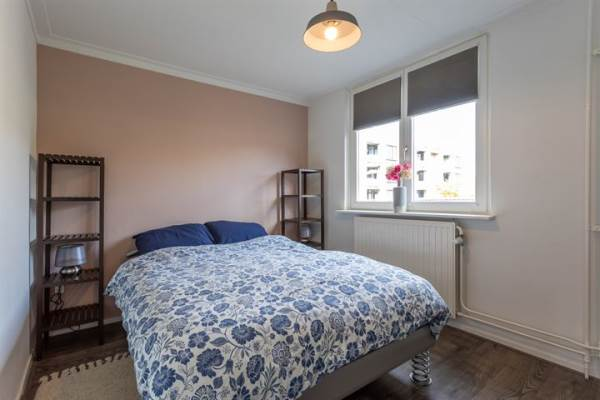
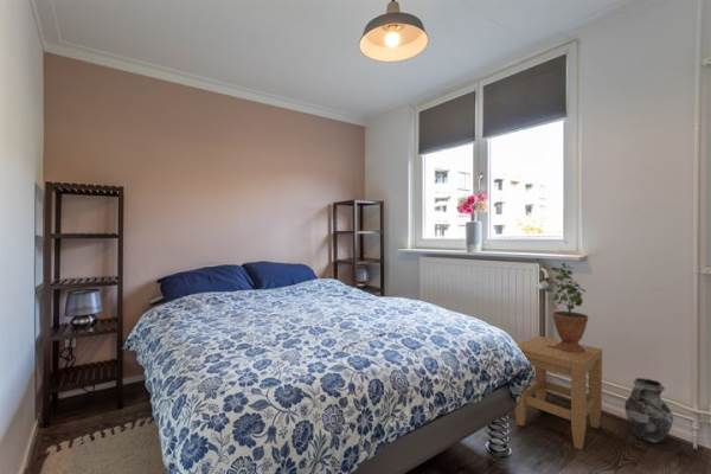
+ potted plant (564, 303)
+ ceramic jug (648, 409)
+ stool (557, 386)
